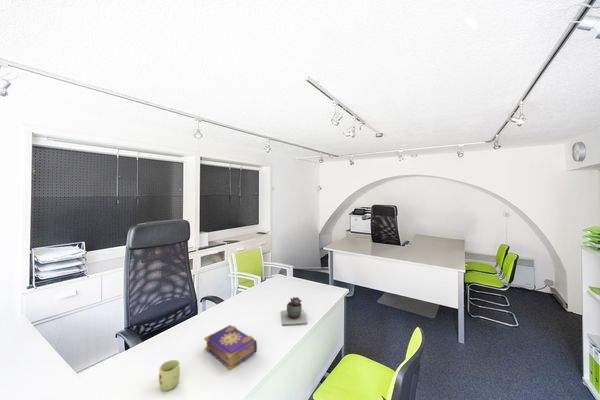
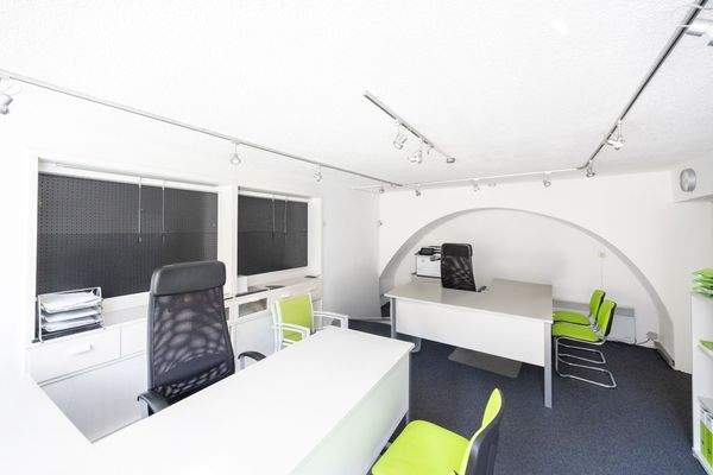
- succulent plant (293, 308)
- book (230, 343)
- mug (167, 373)
